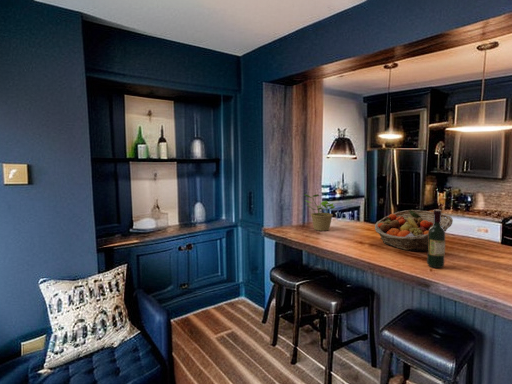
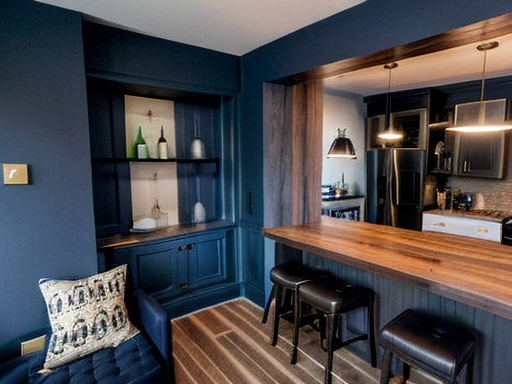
- potted plant (320, 211)
- fruit basket (410, 228)
- wine bottle (436, 238)
